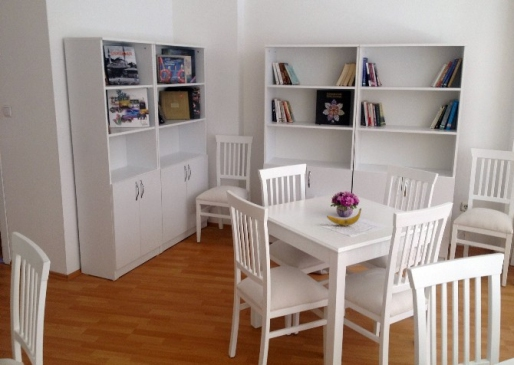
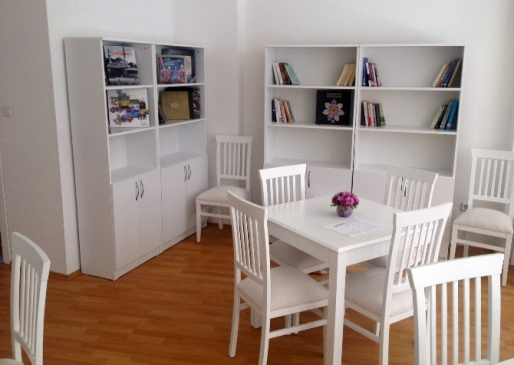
- banana (343, 219)
